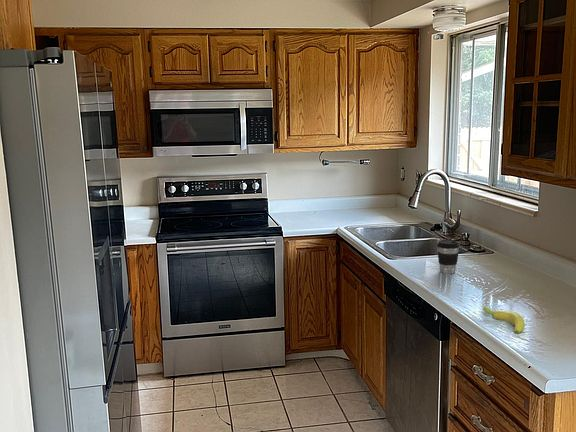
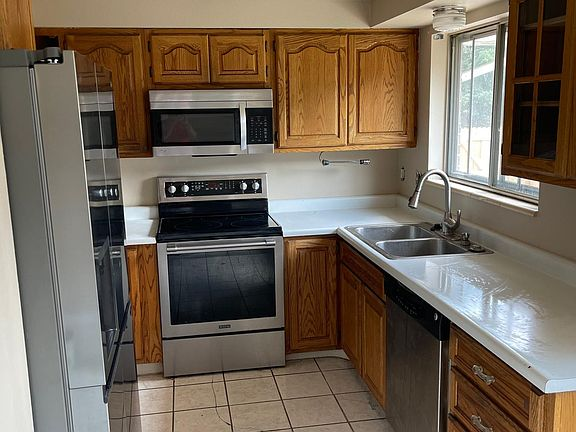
- coffee cup (447, 256)
- banana (506, 318)
